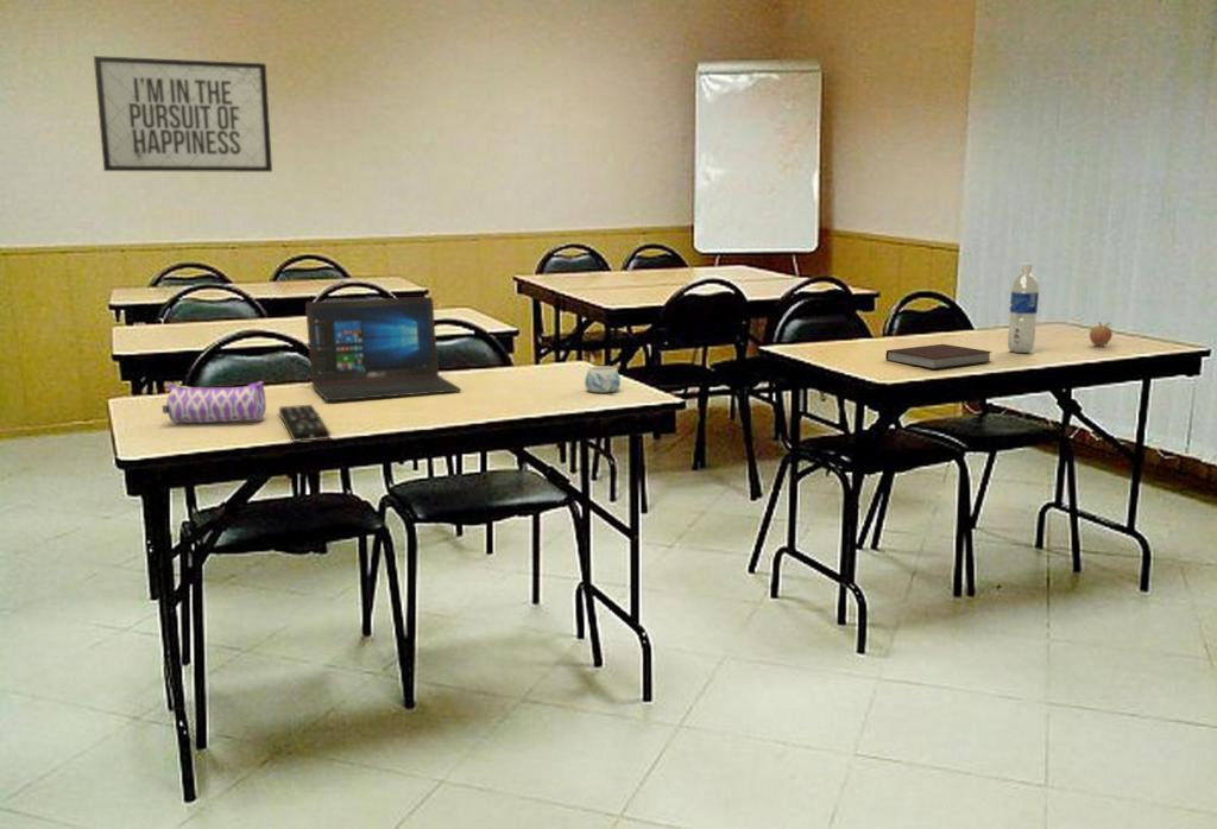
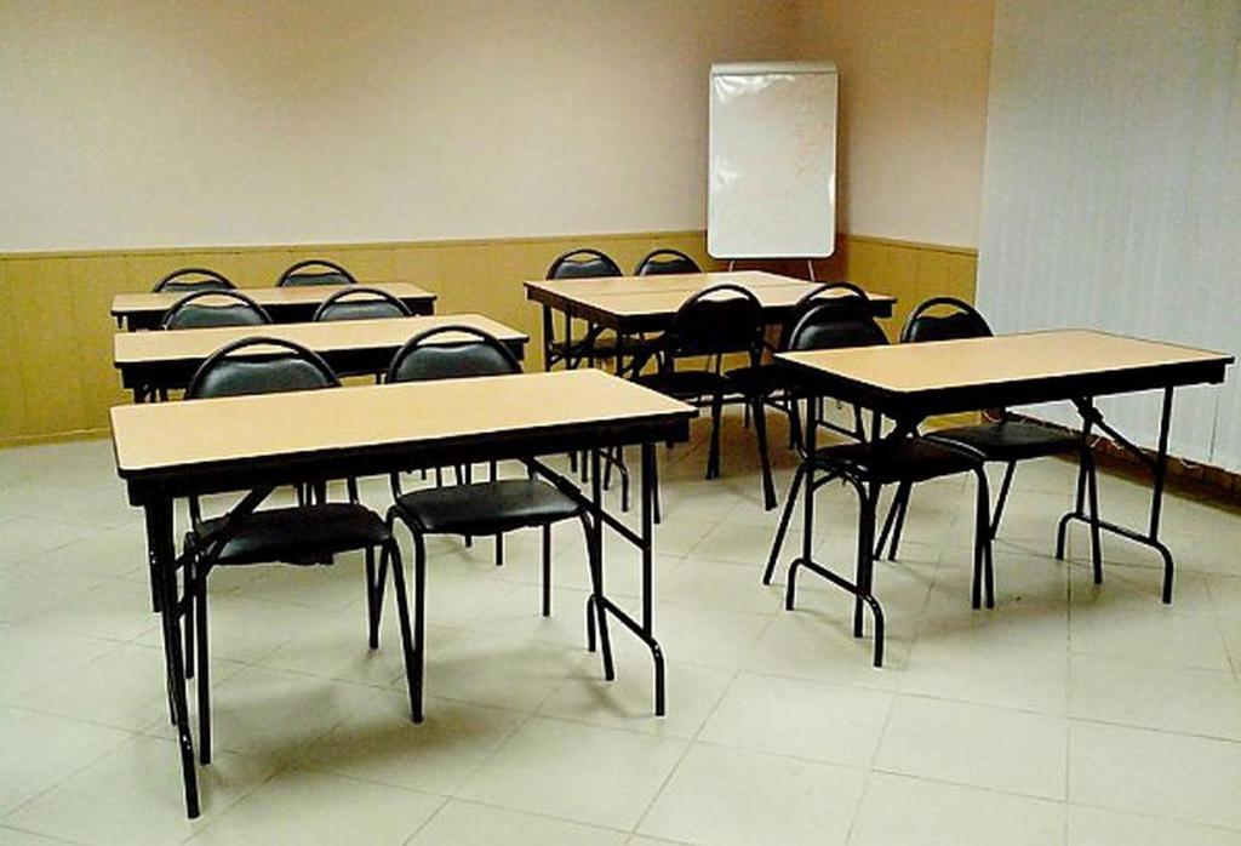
- mug (604, 380)
- fruit (1101, 333)
- laptop (383, 347)
- remote control (303, 420)
- notebook (938, 355)
- mirror (185, 115)
- pencil case (216, 401)
- water bottle (1023, 308)
